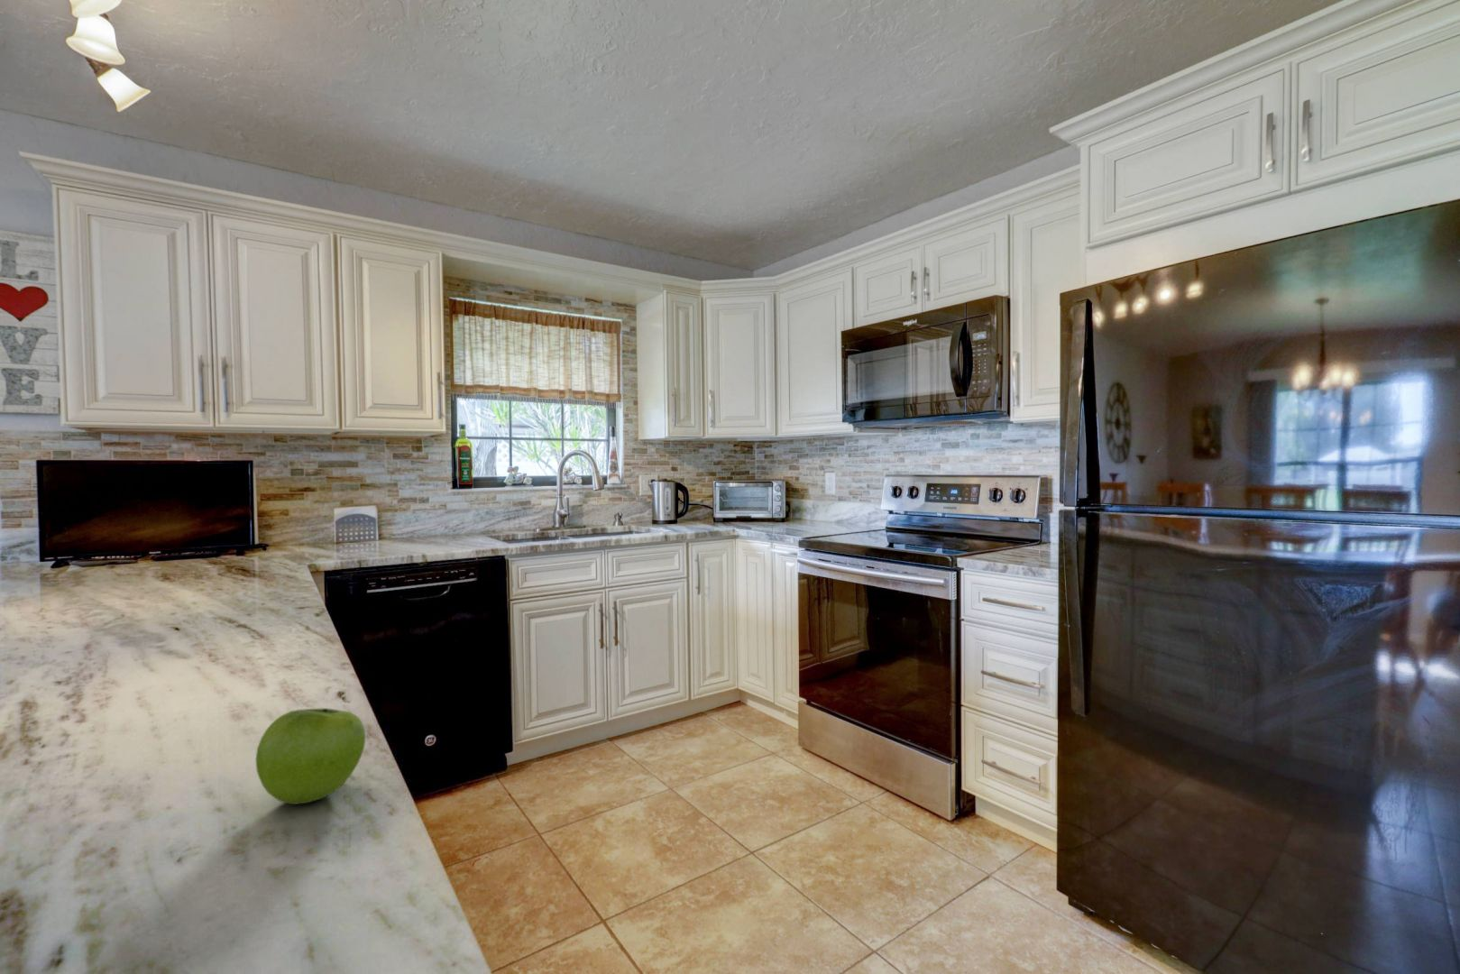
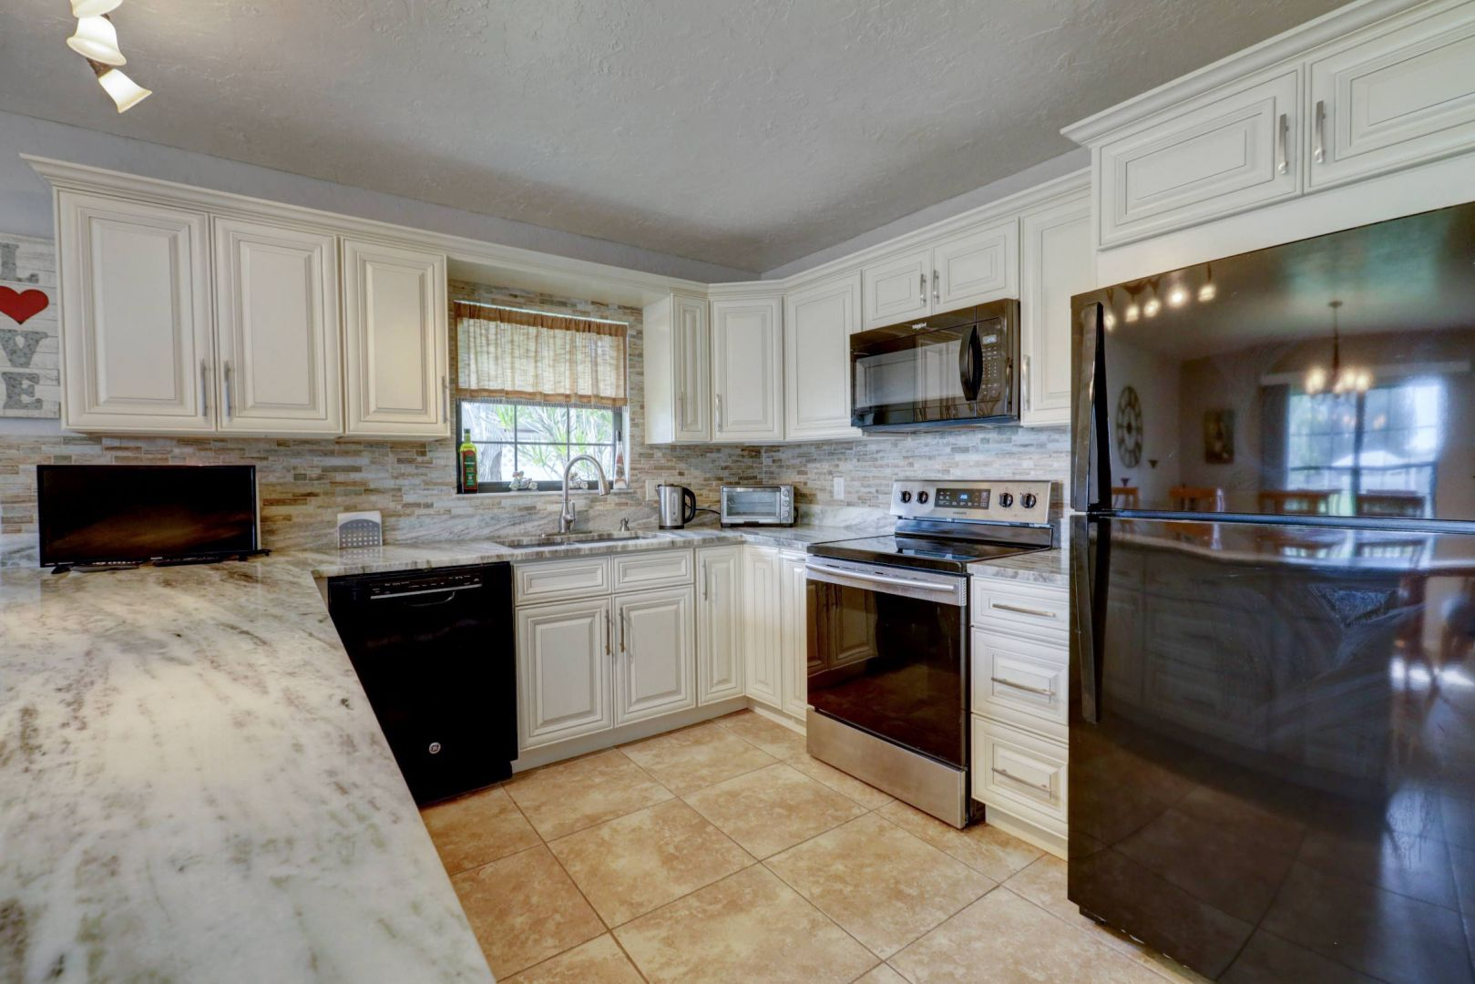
- fruit (313, 750)
